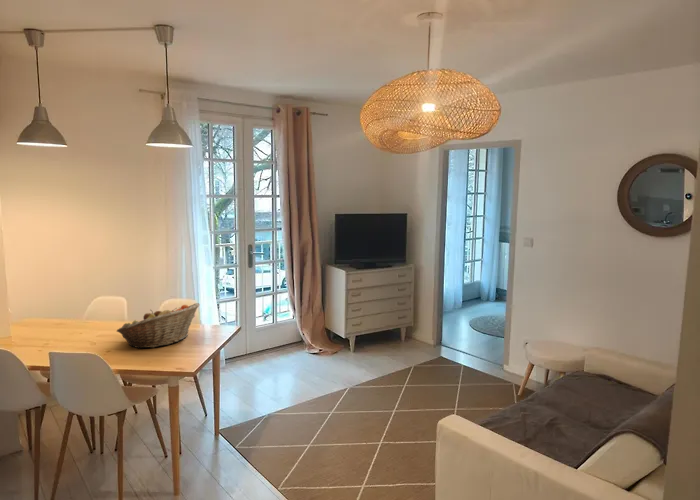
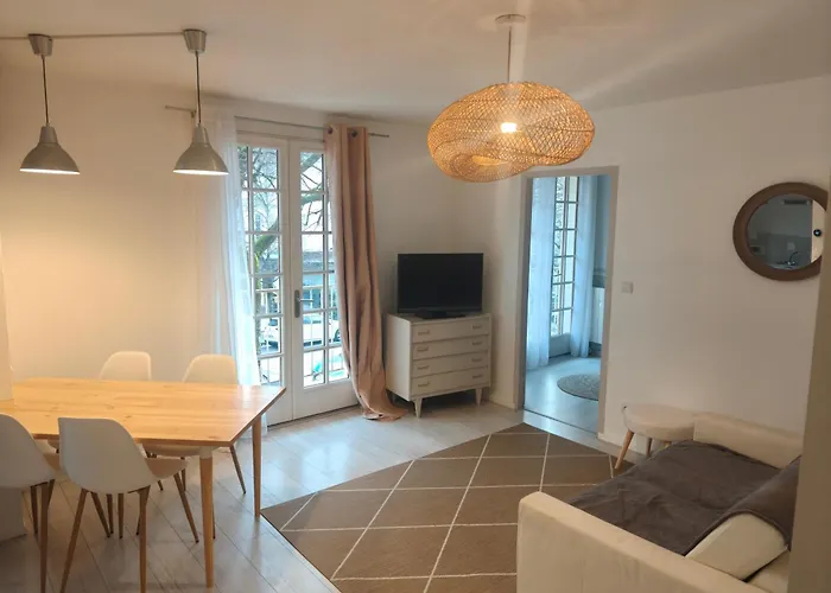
- fruit basket (160, 323)
